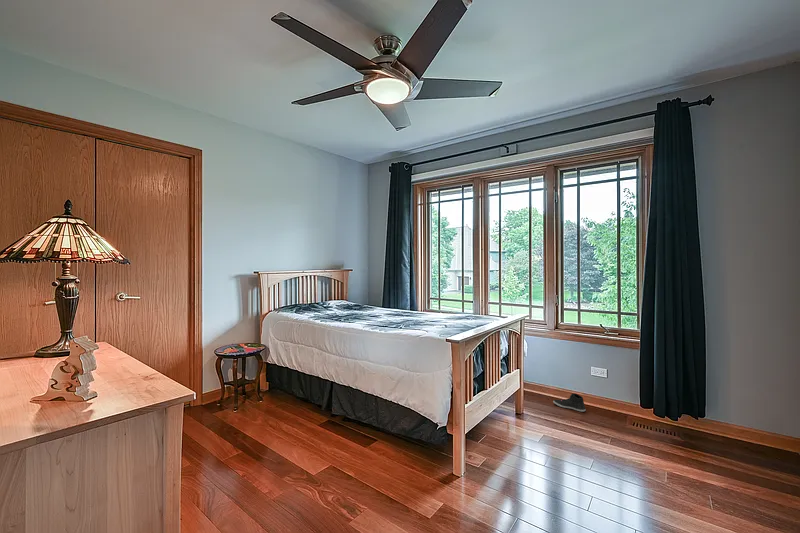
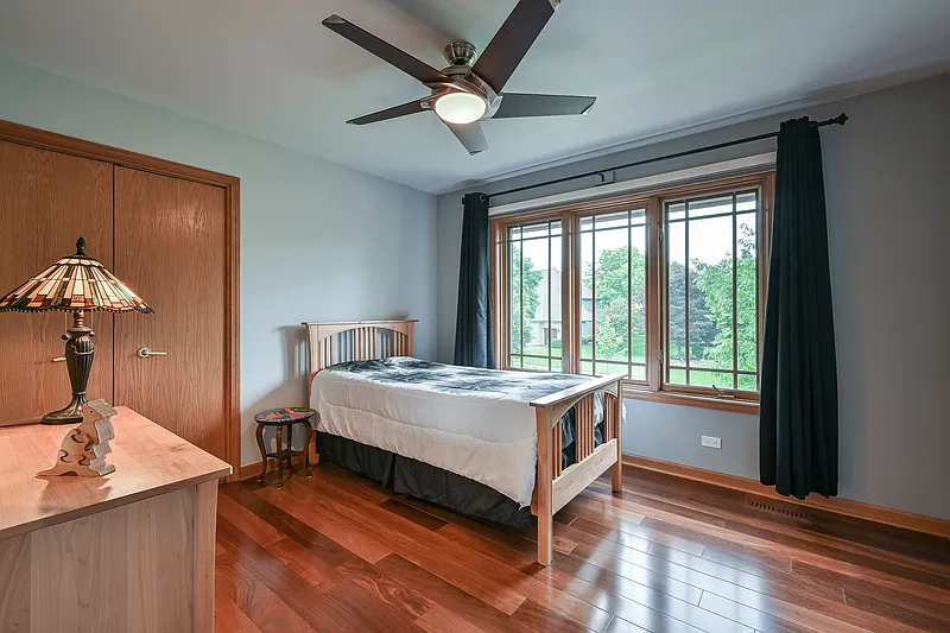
- sneaker (569, 399)
